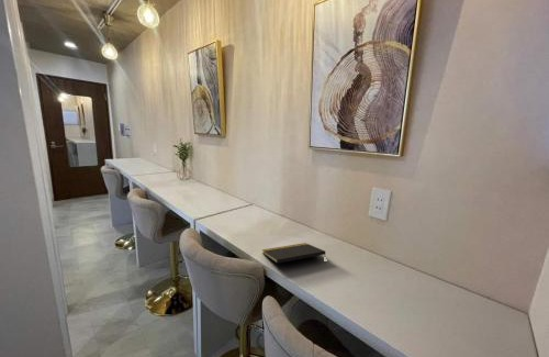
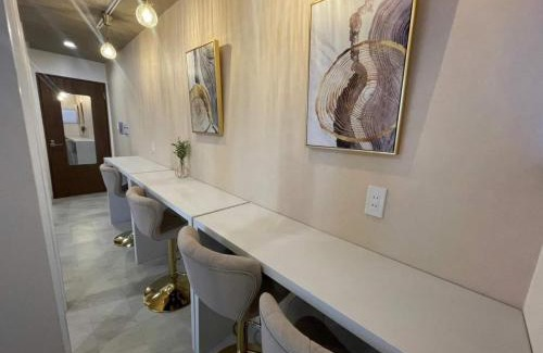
- notepad (292, 252)
